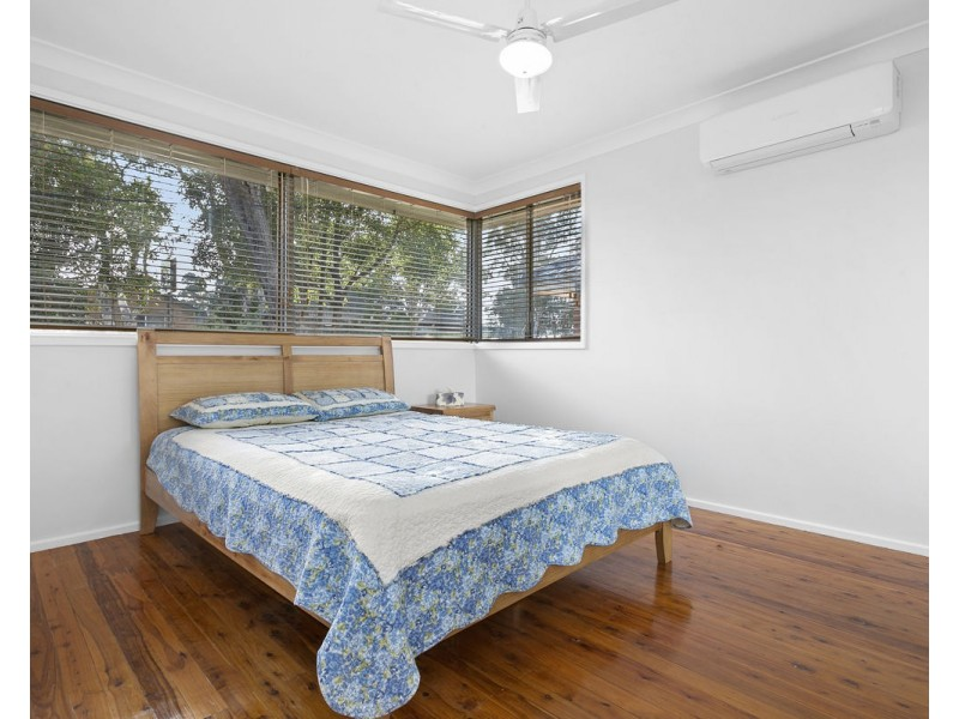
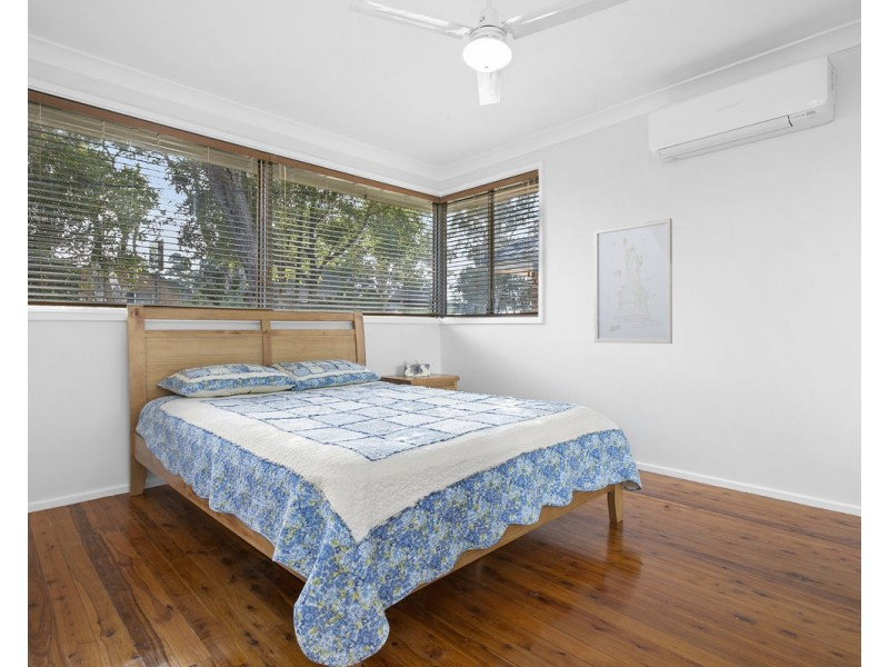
+ wall art (630, 283)
